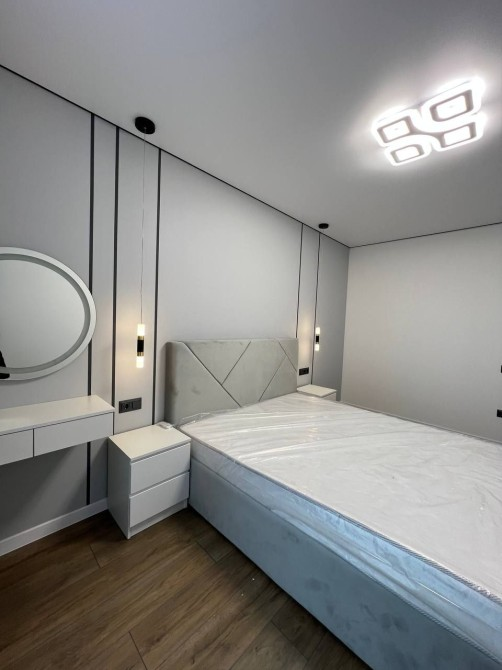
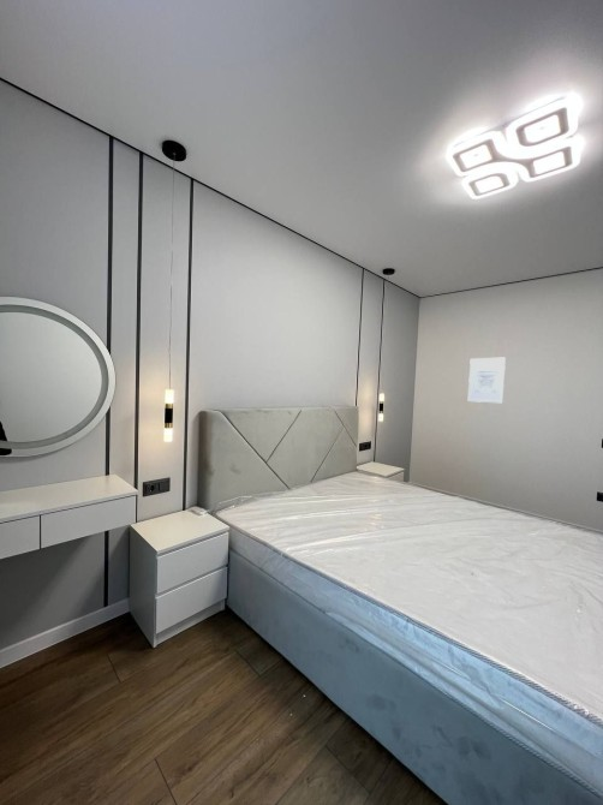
+ wall art (485, 380)
